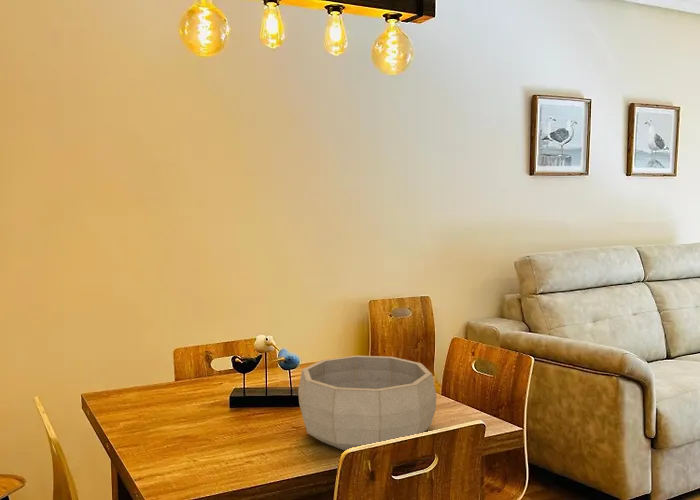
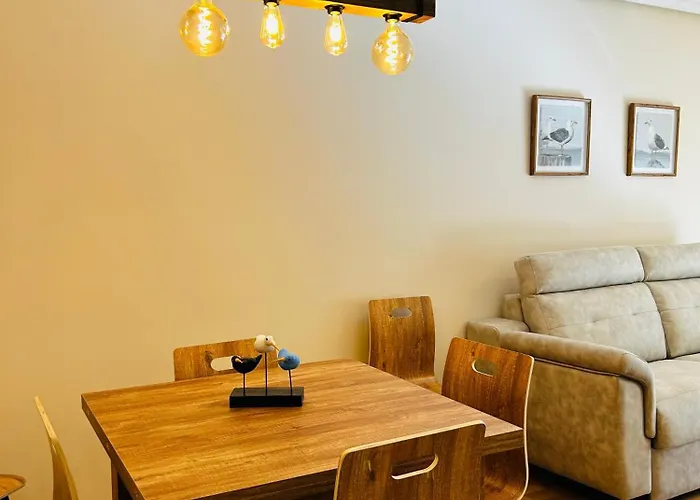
- decorative bowl (366, 402)
